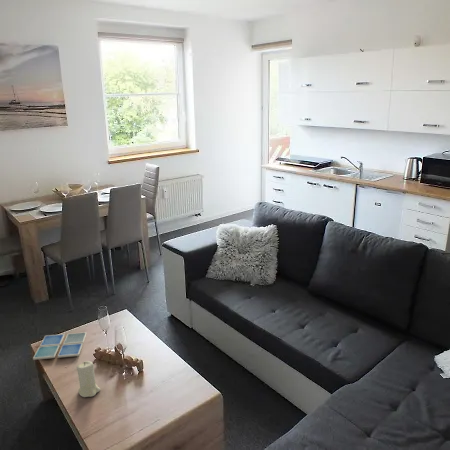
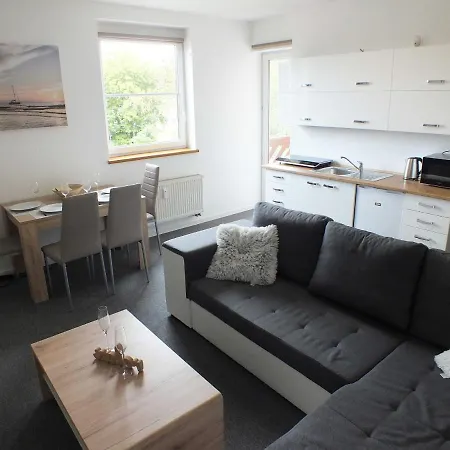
- candle (87, 376)
- drink coaster (62, 345)
